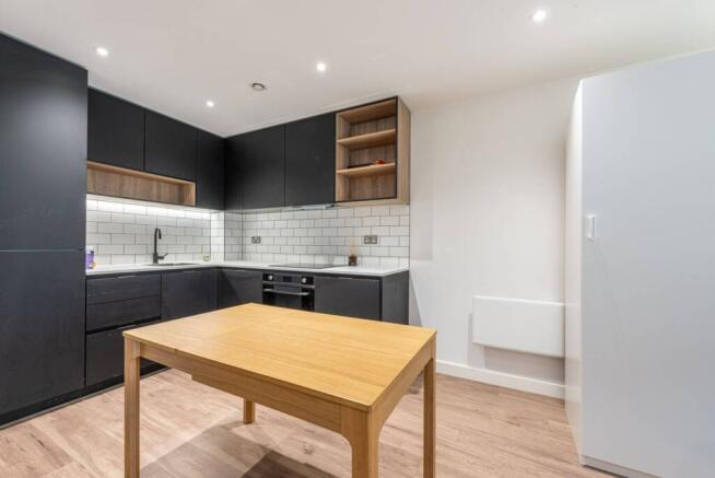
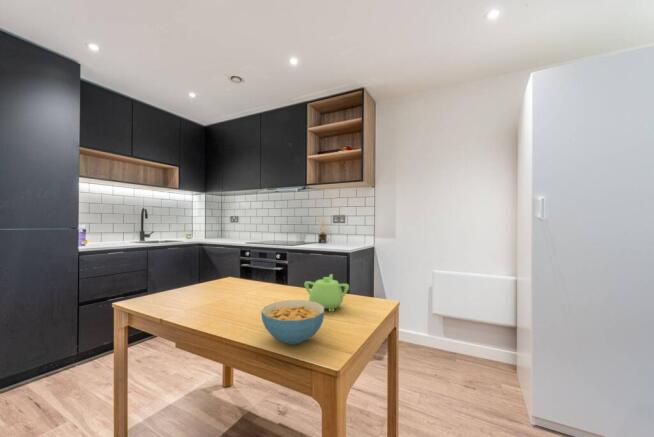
+ cereal bowl (293, 324)
+ teapot (327, 291)
